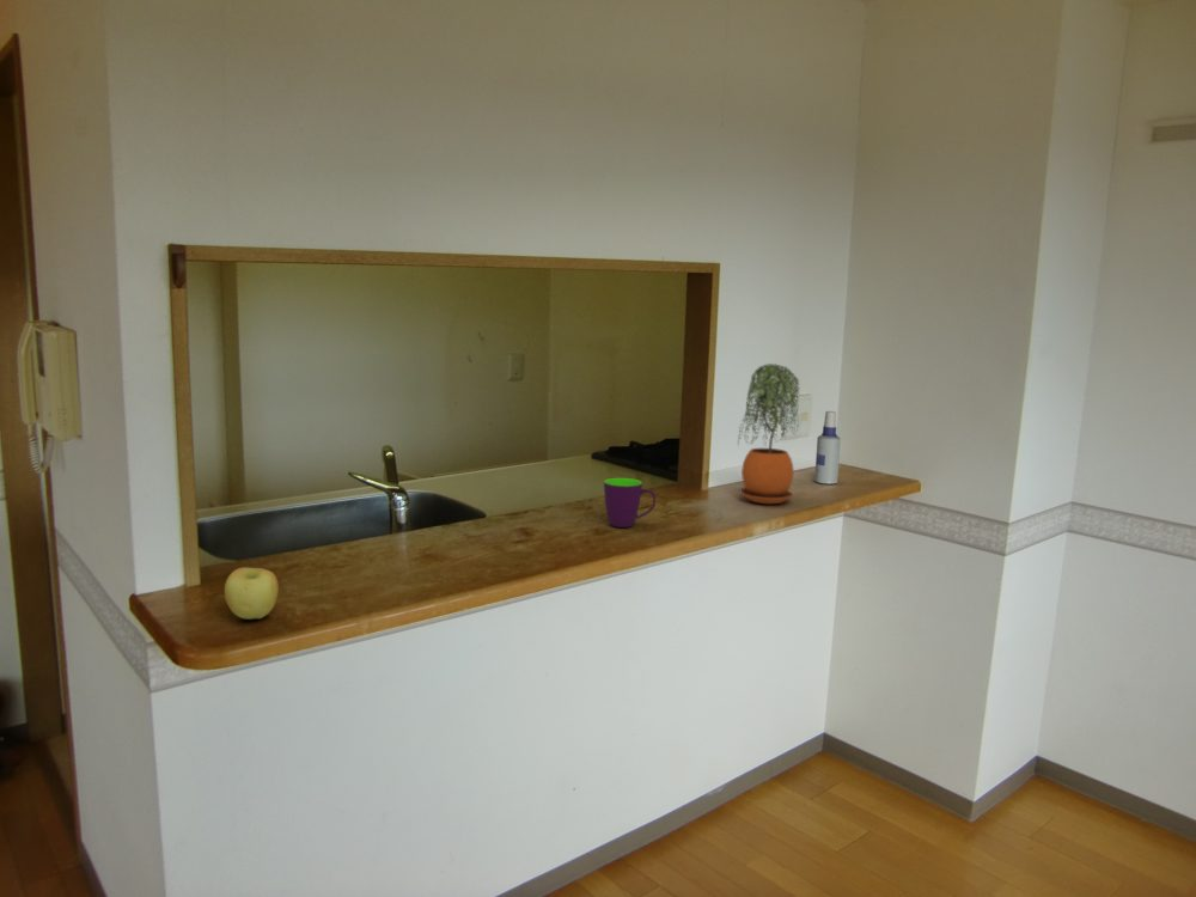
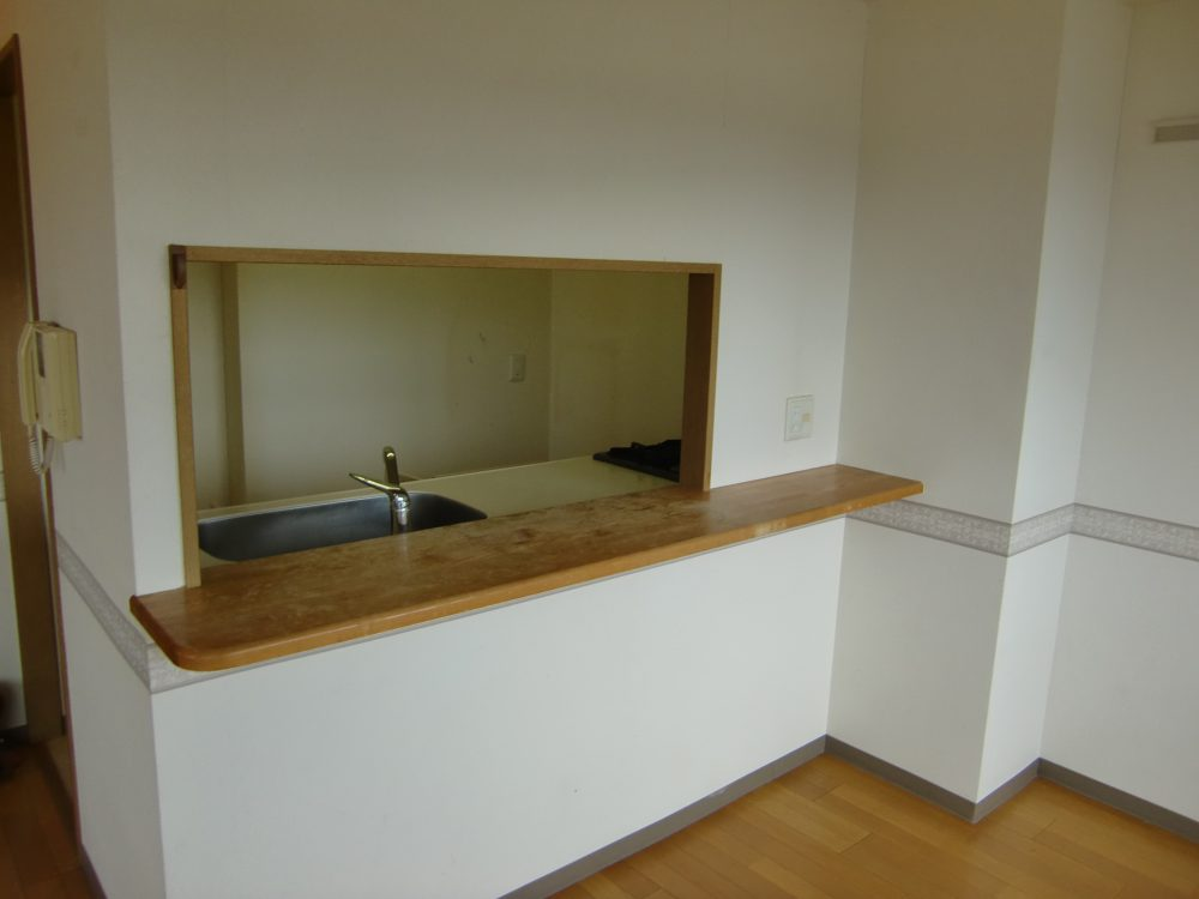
- mug (629, 504)
- apple (251, 593)
- potted plant (765, 433)
- spray bottle (828, 446)
